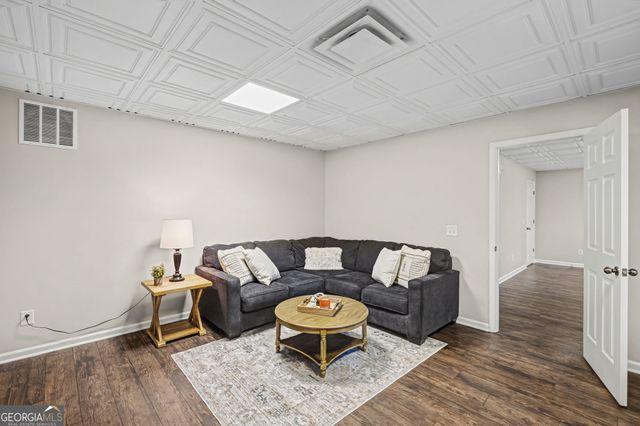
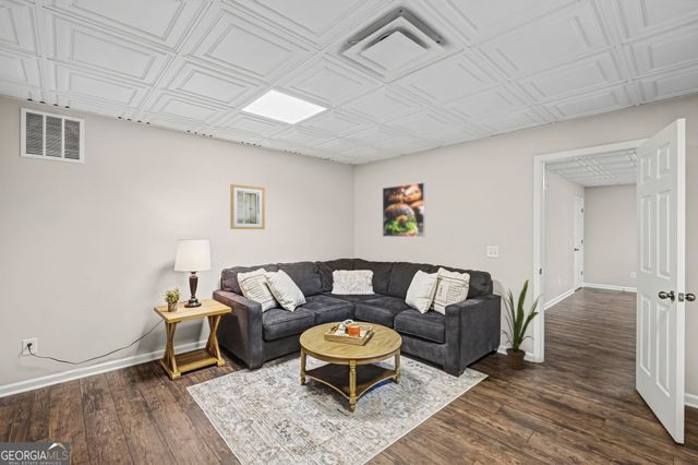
+ wall art (248, 207)
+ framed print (402, 211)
+ house plant (515, 322)
